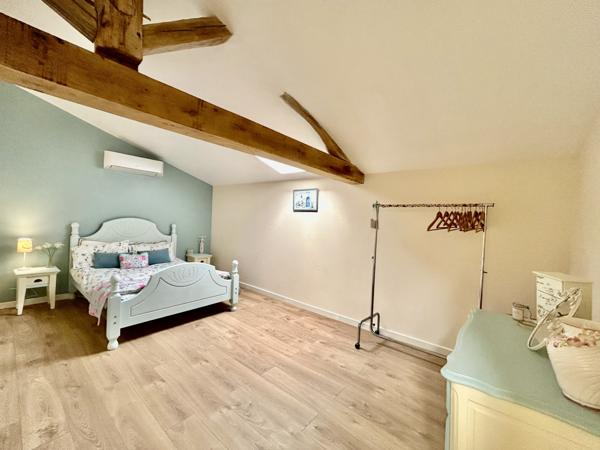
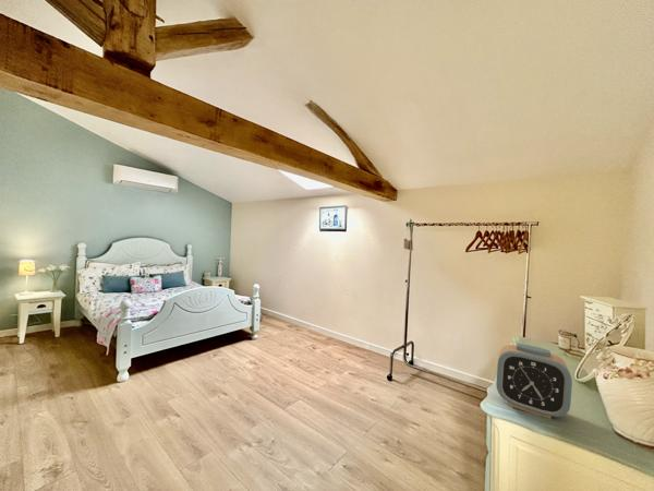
+ alarm clock (531, 378)
